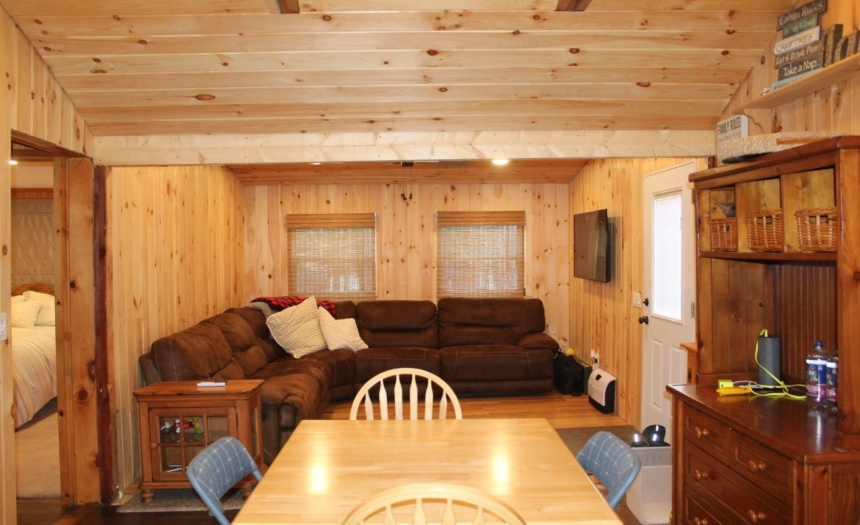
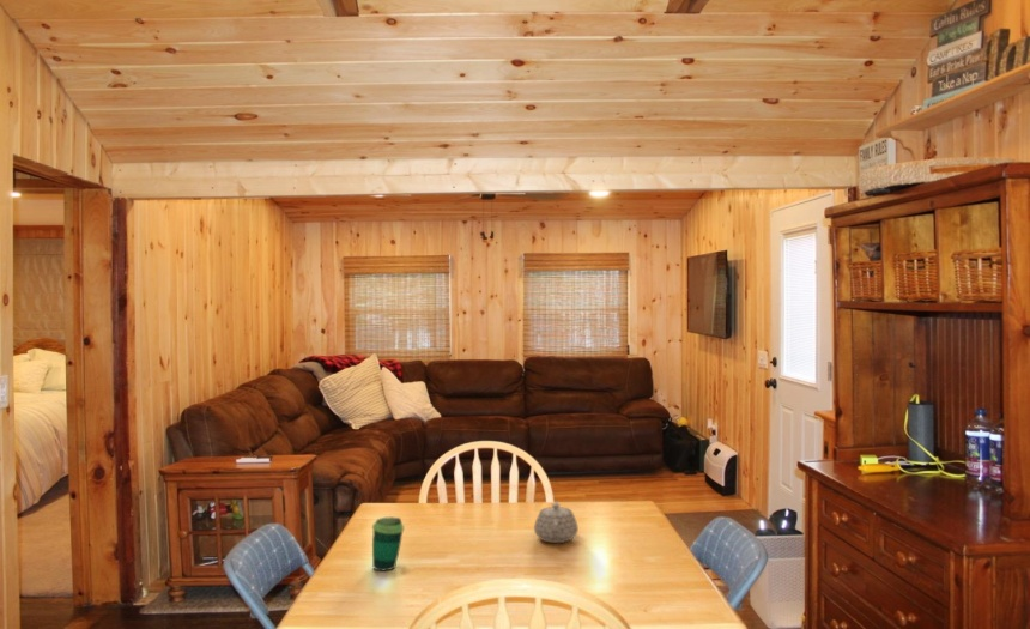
+ teapot (556, 520)
+ cup (388, 543)
